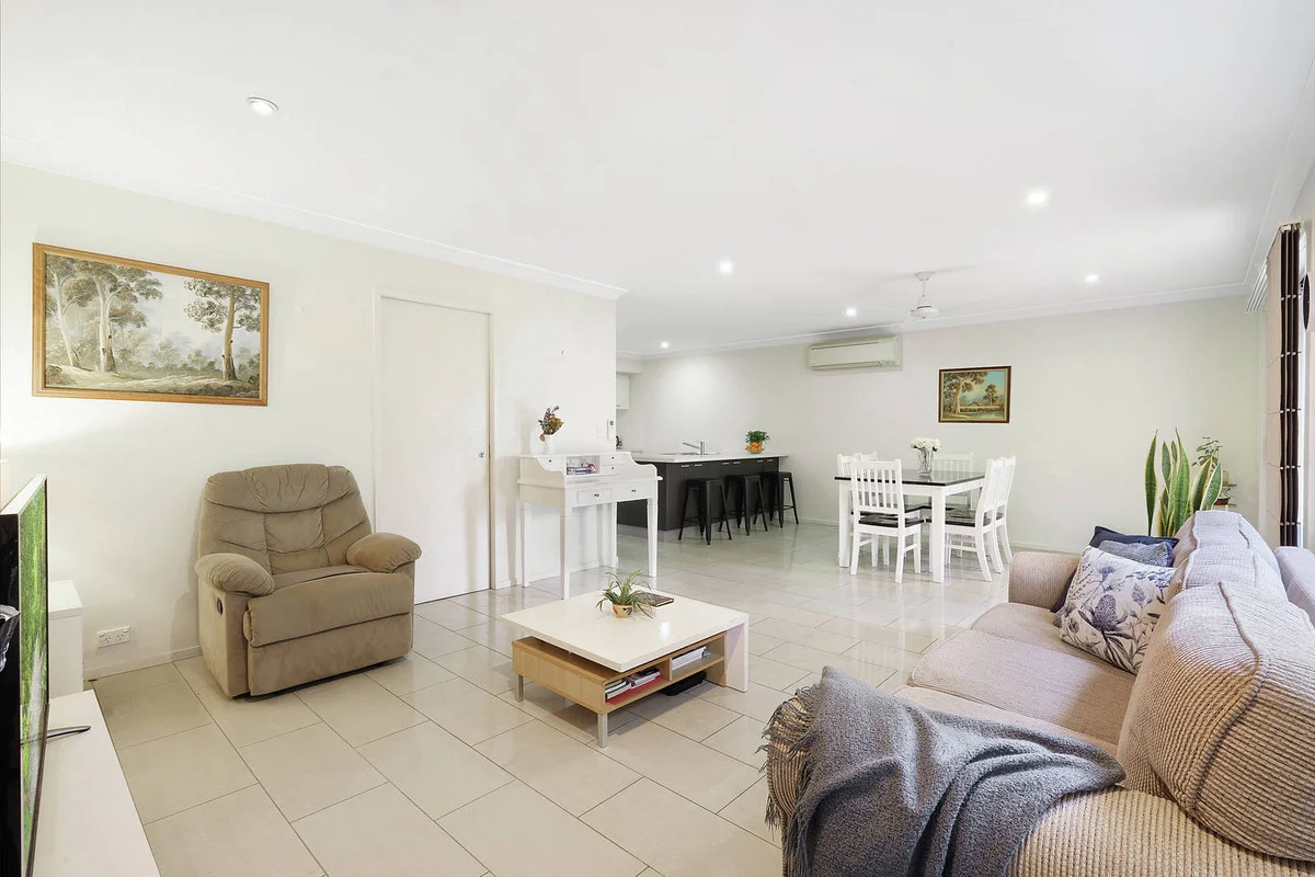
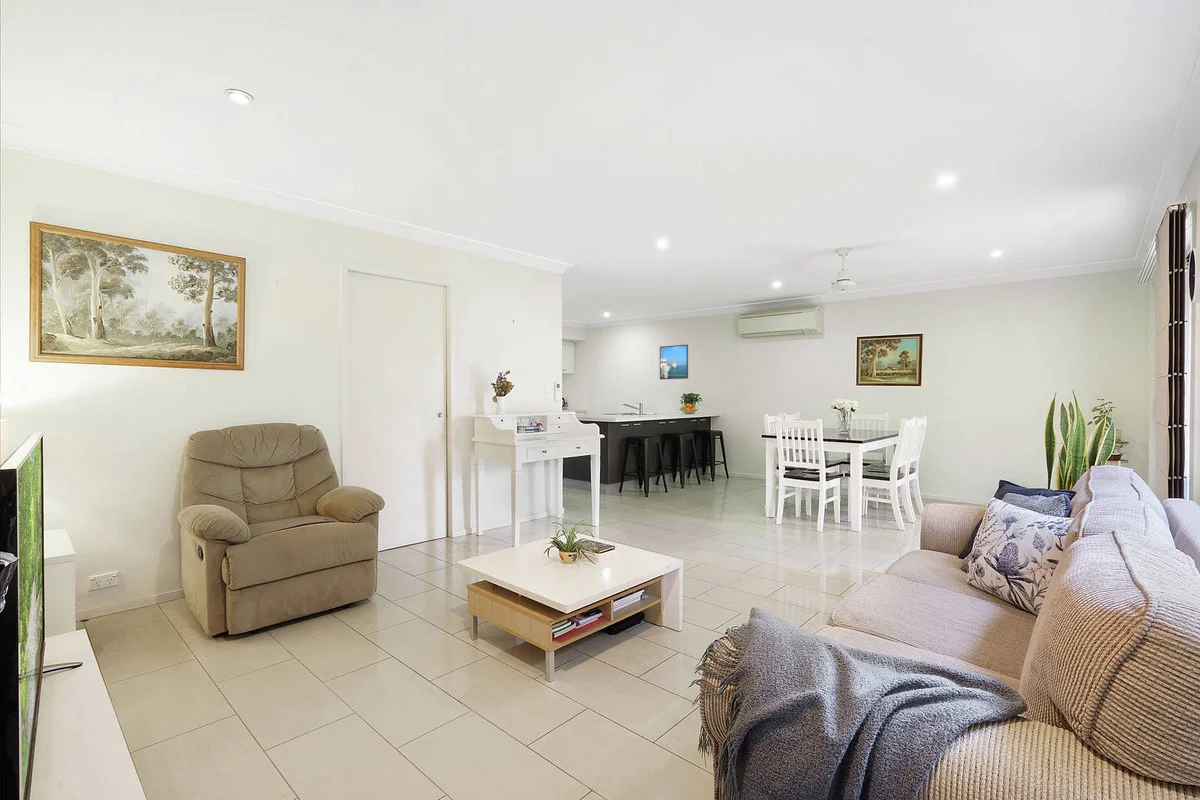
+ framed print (673, 362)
